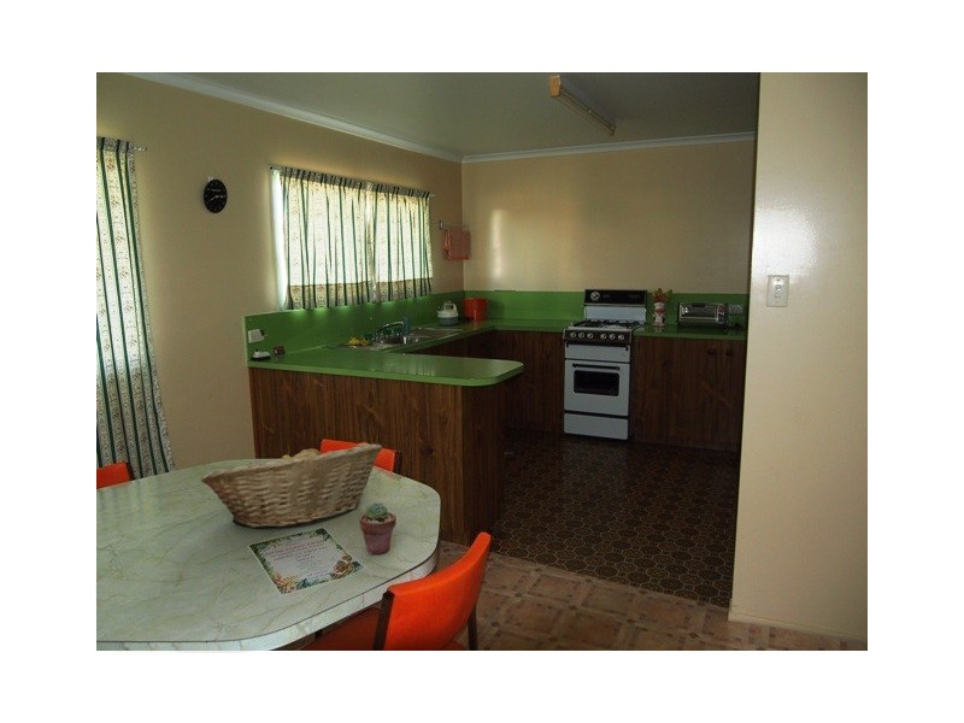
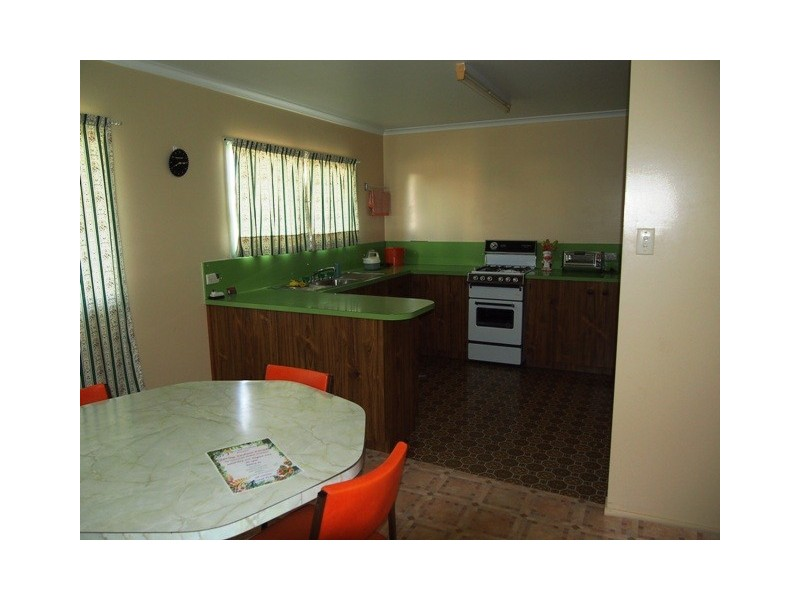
- potted succulent (377, 525)
- fruit basket (296, 476)
